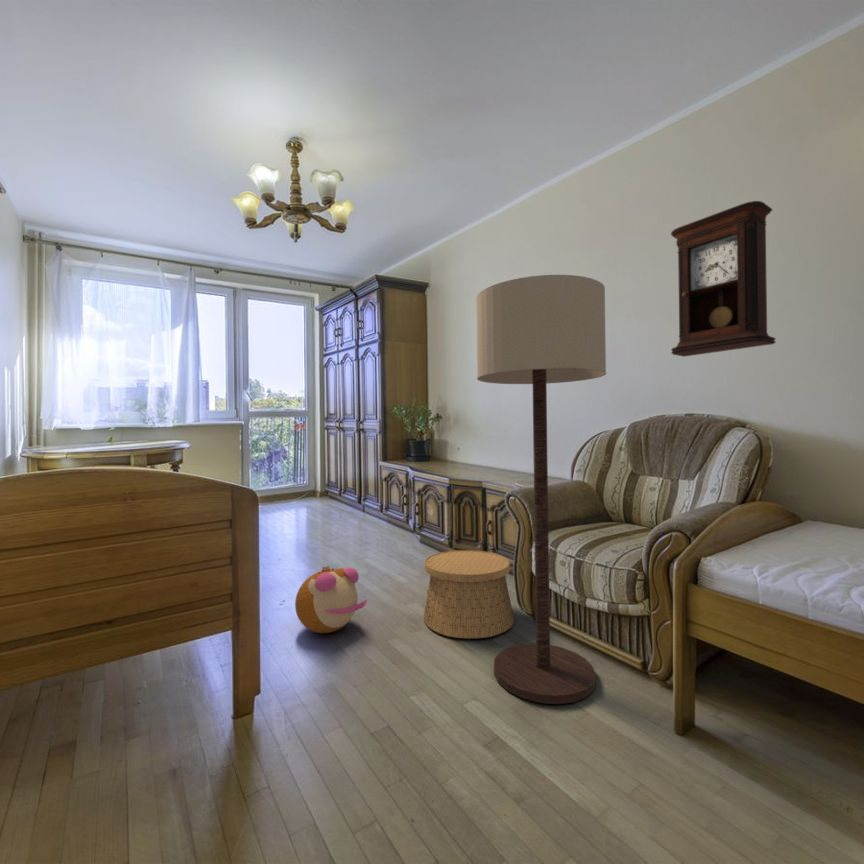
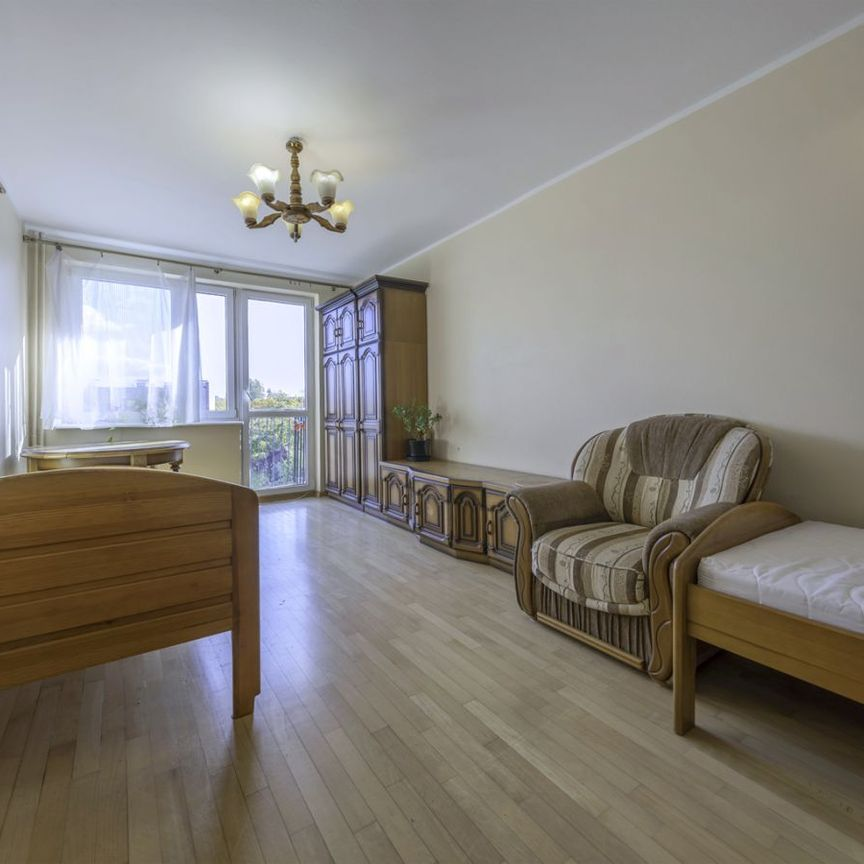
- pendulum clock (717, 284)
- basket (467, 589)
- floor lamp (540, 485)
- plush toy (328, 599)
